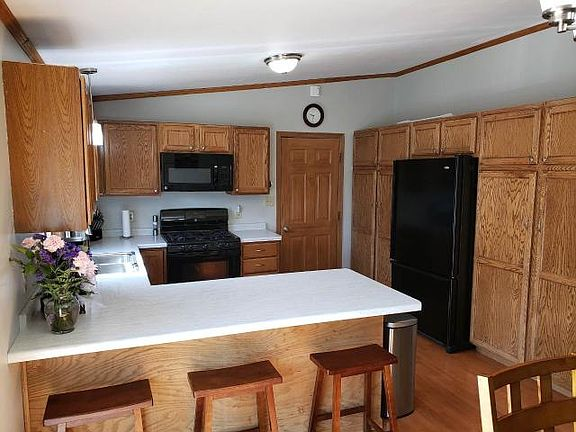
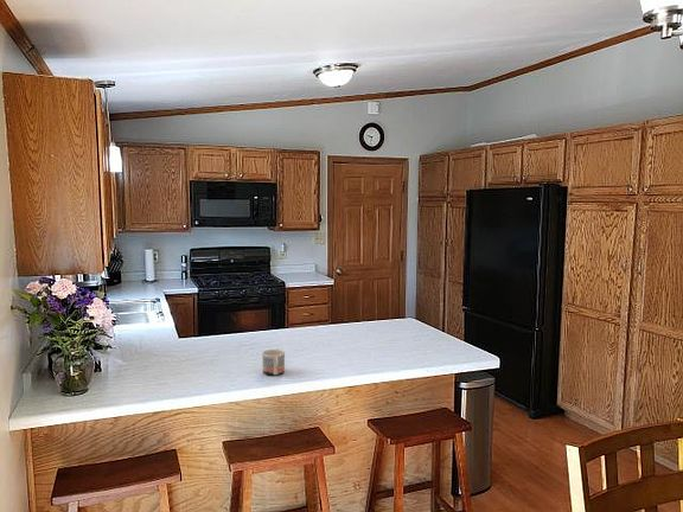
+ mug (274, 363)
